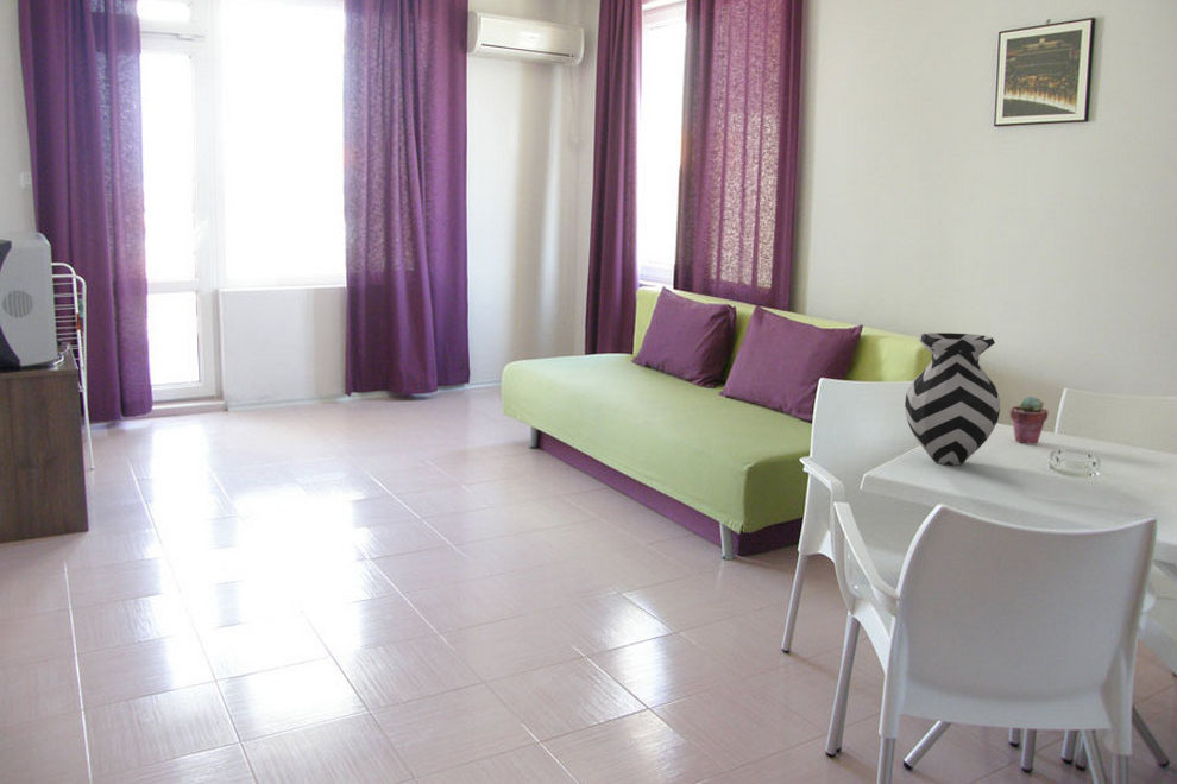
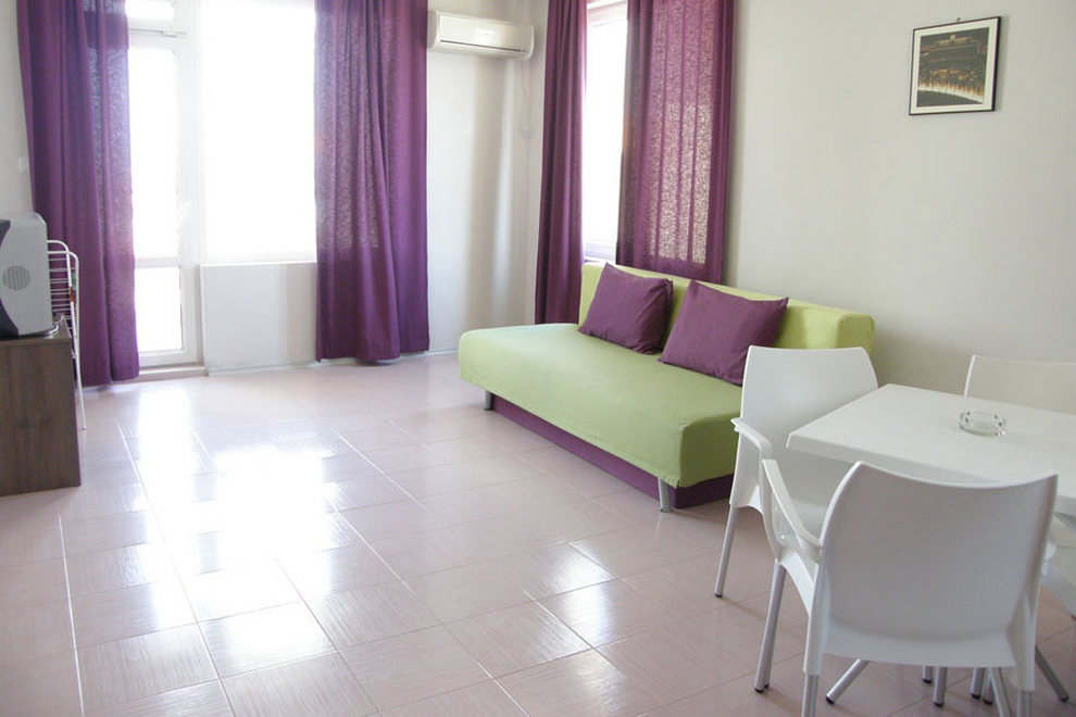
- vase (952, 399)
- potted succulent (1028, 418)
